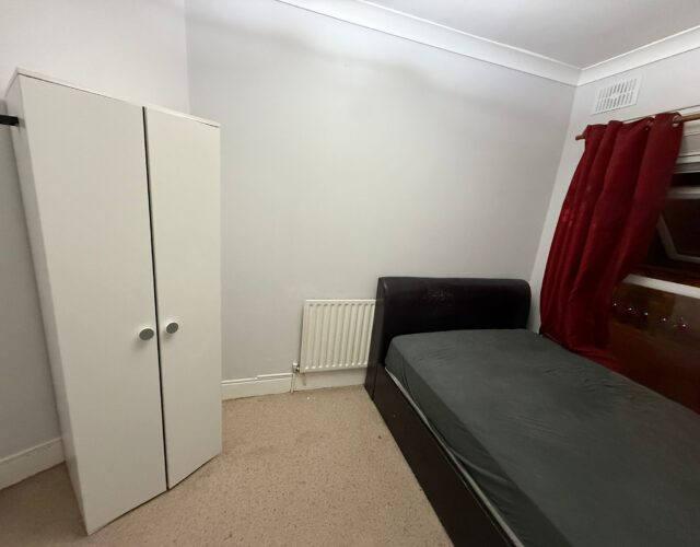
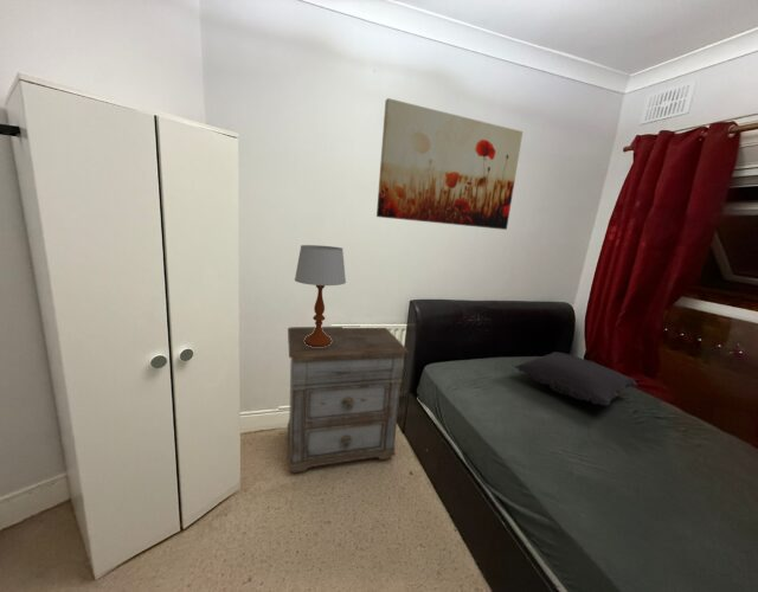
+ pillow (573, 375)
+ wall art (452, 172)
+ table lamp (320, 295)
+ nightstand (341, 392)
